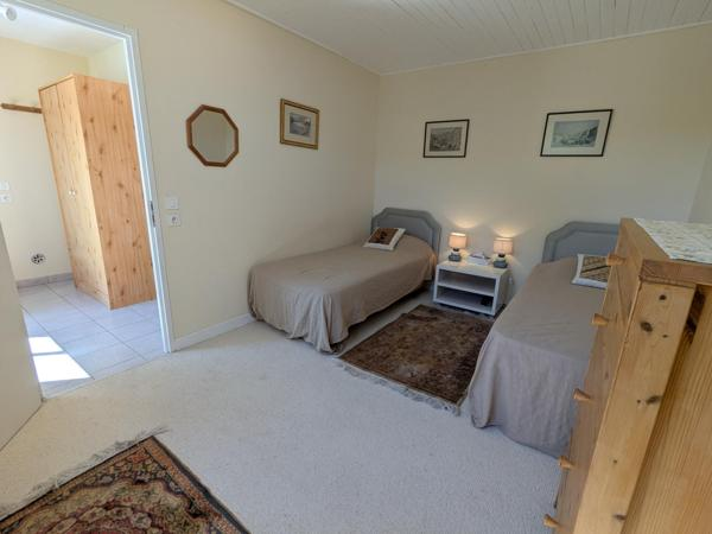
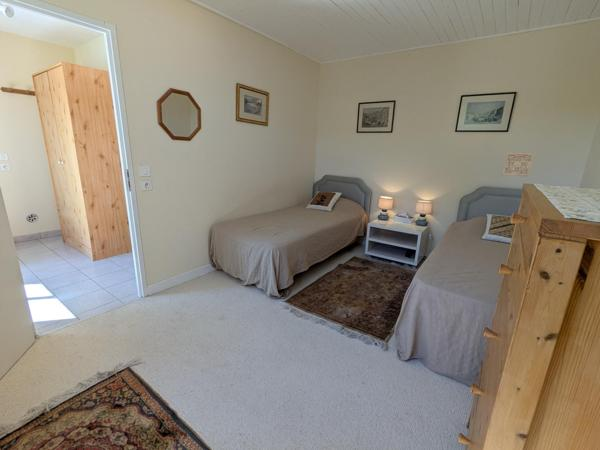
+ wall ornament (517, 163)
